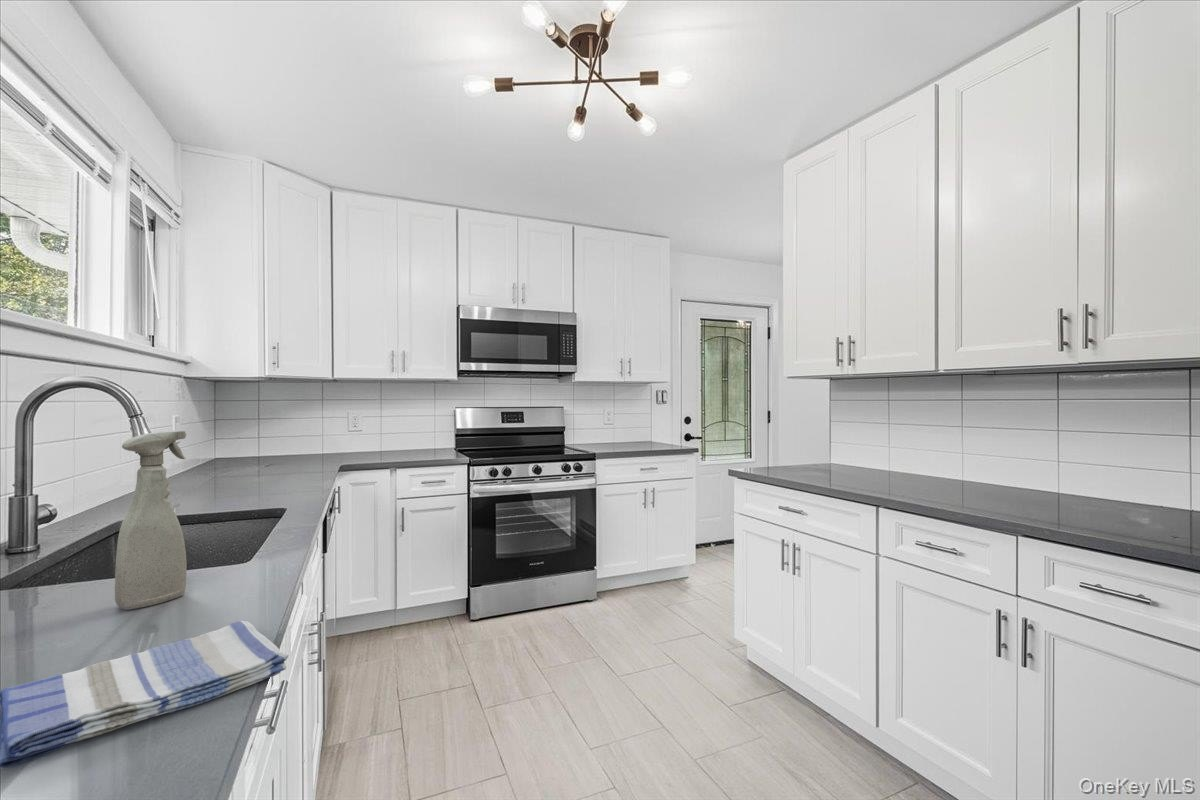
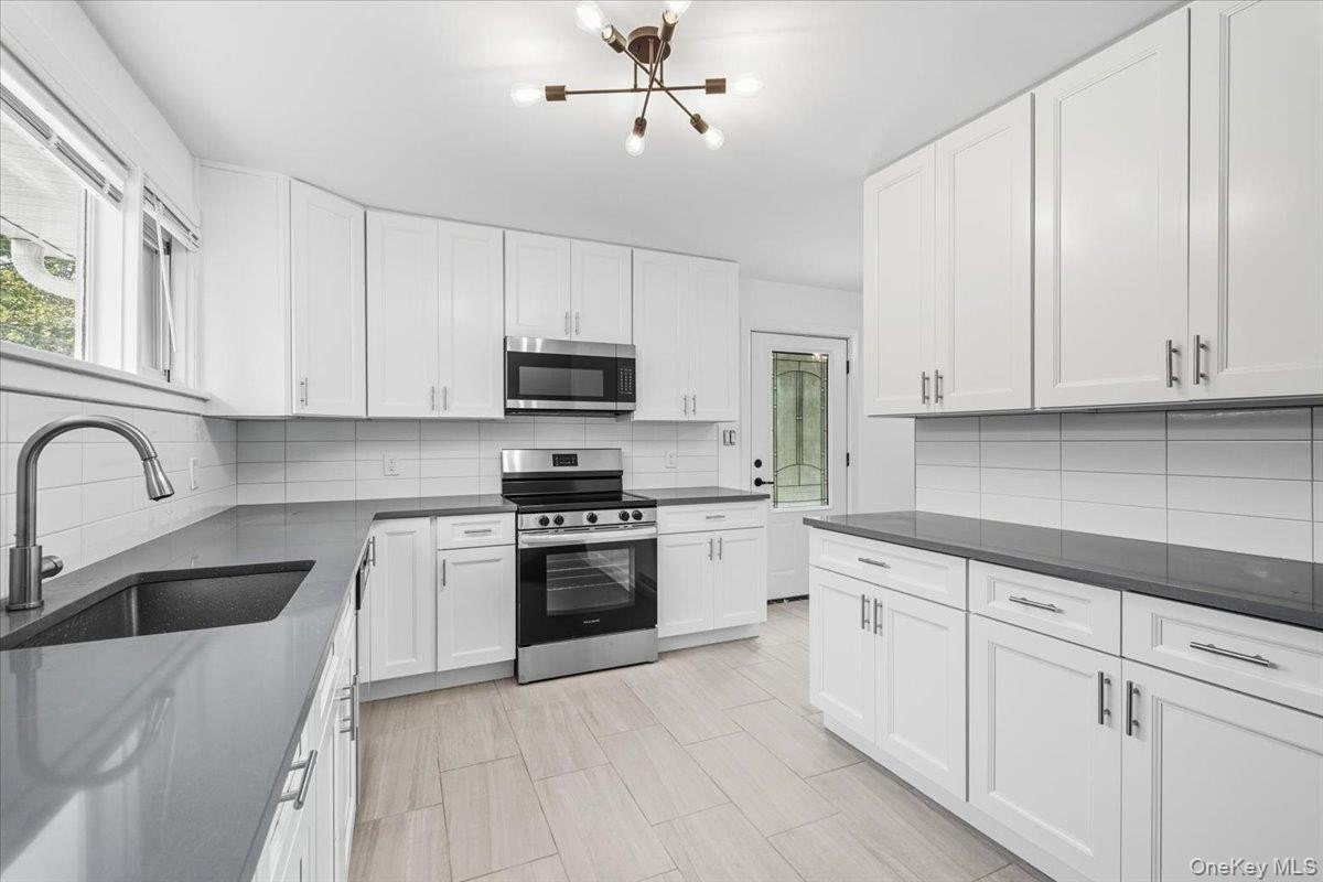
- spray bottle (151, 516)
- dish towel (152, 675)
